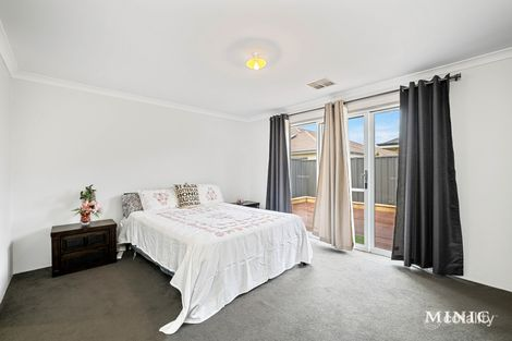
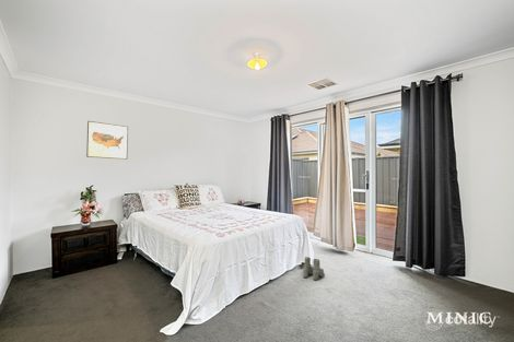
+ wall art (108, 141)
+ boots (313, 266)
